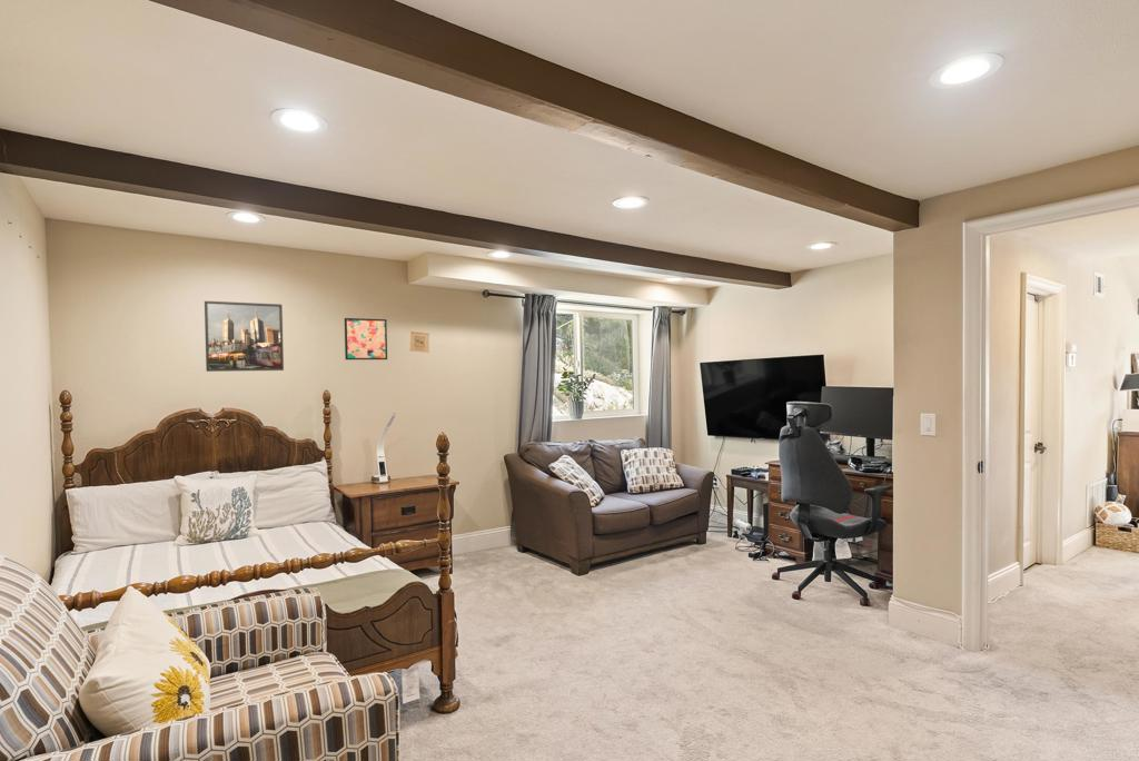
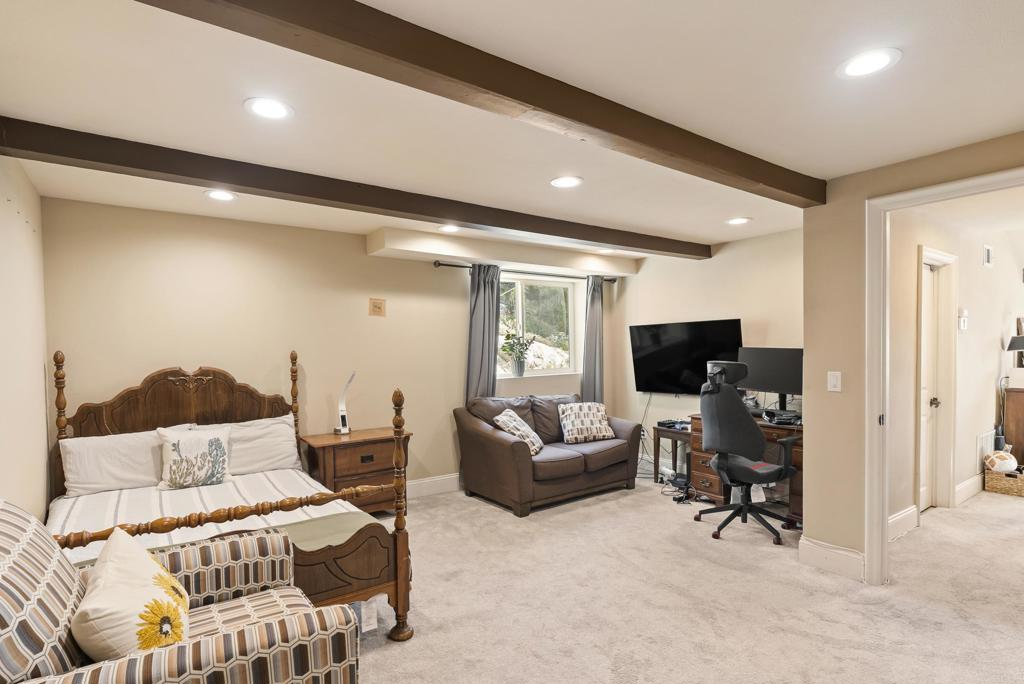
- wall art (366, 338)
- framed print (245, 336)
